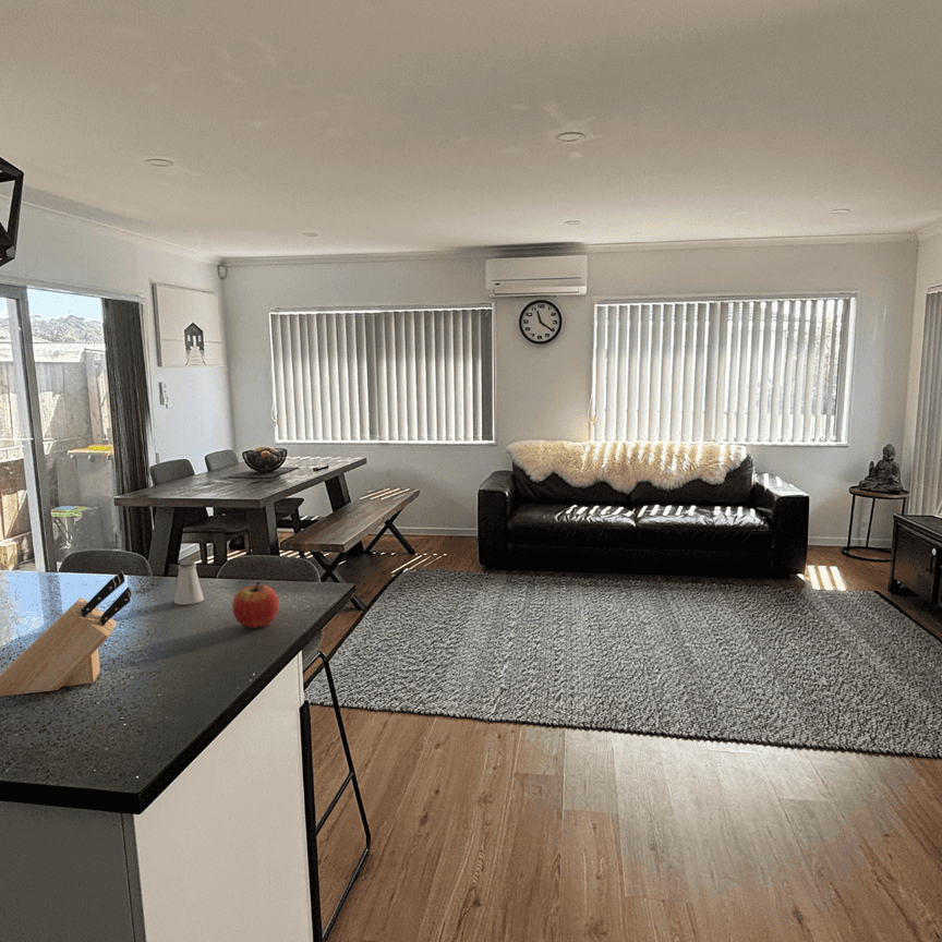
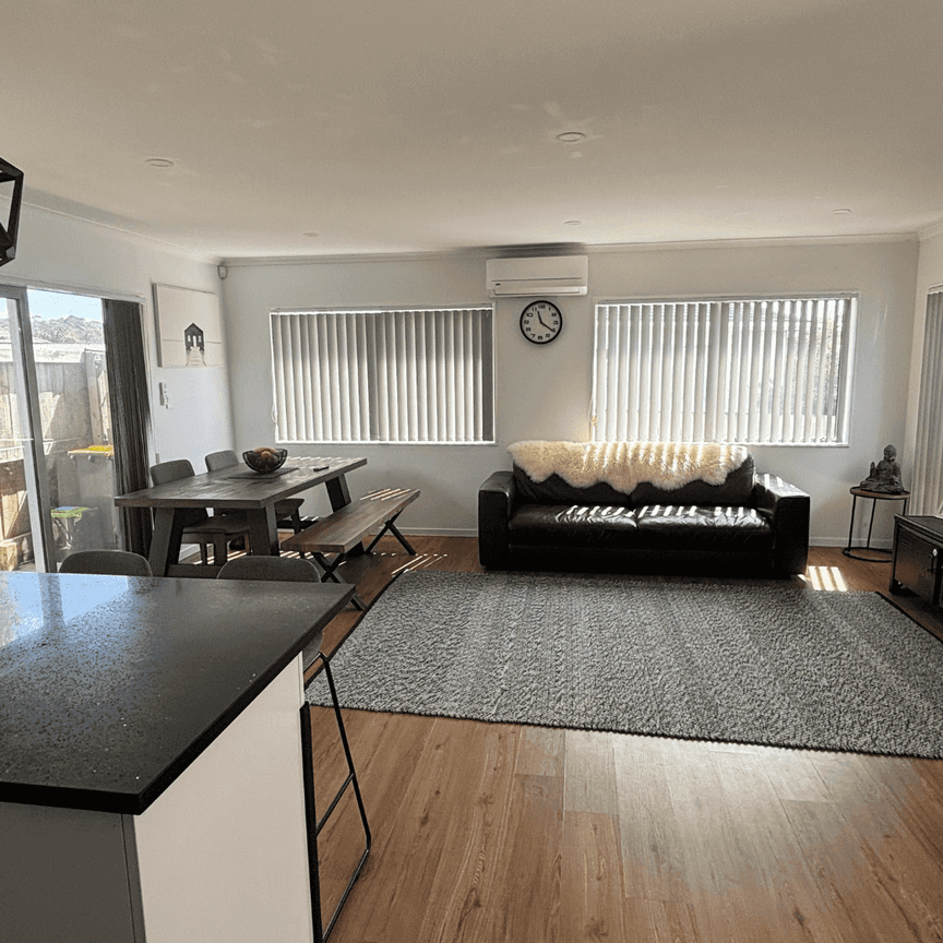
- saltshaker (188, 581)
- apple (255, 603)
- knife block (61, 630)
